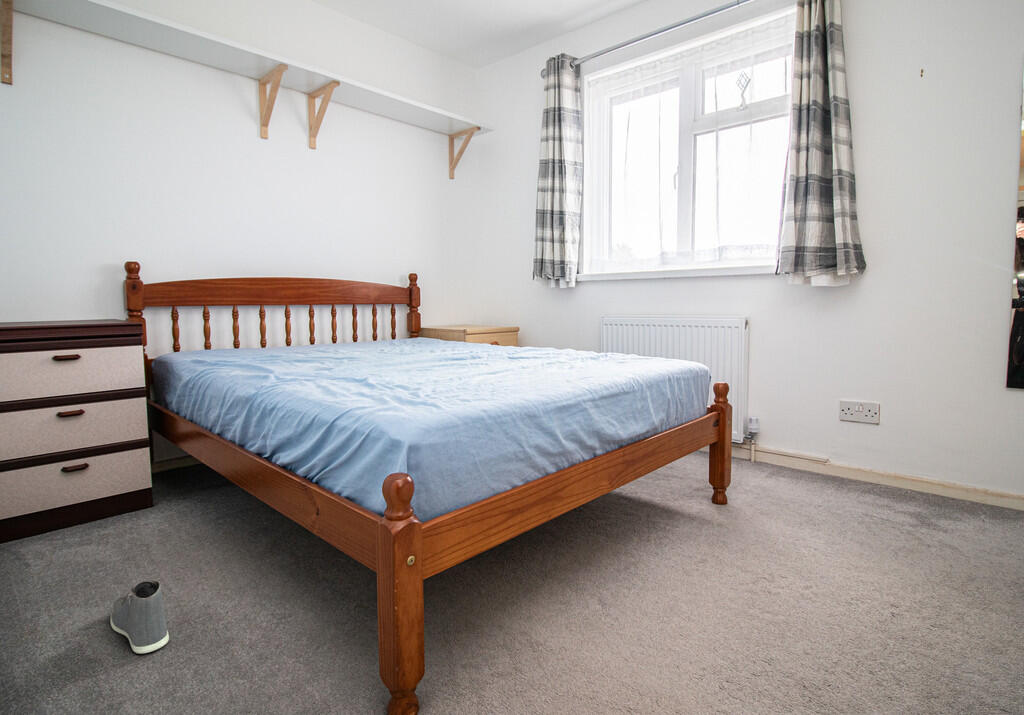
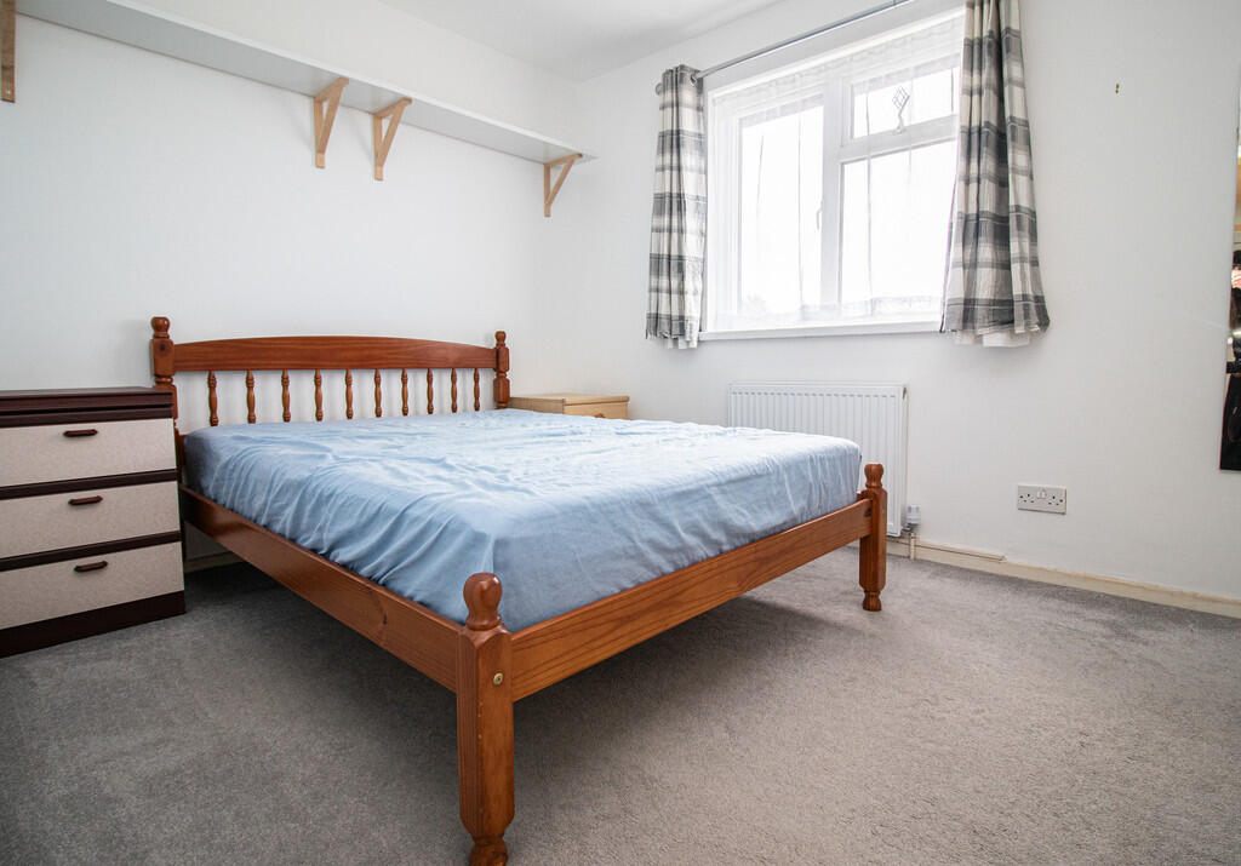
- sneaker (141, 602)
